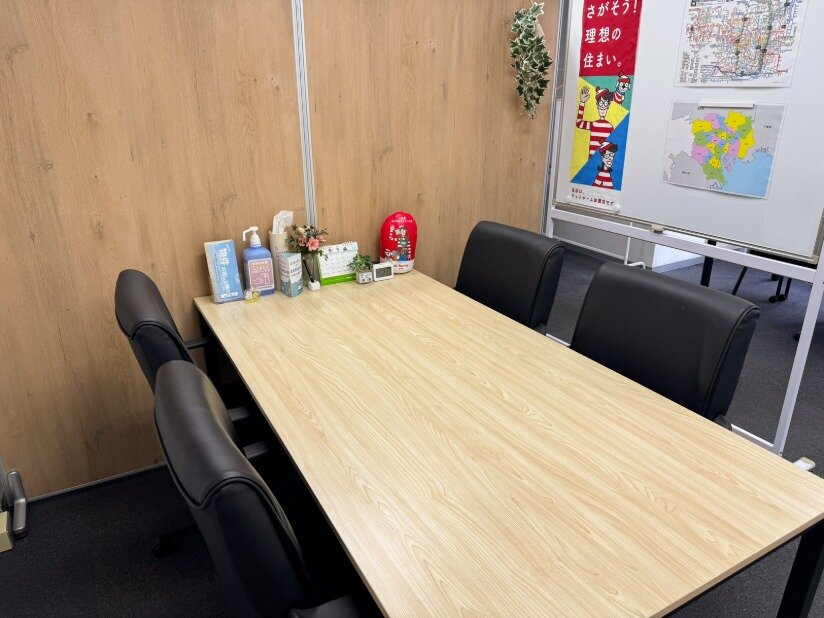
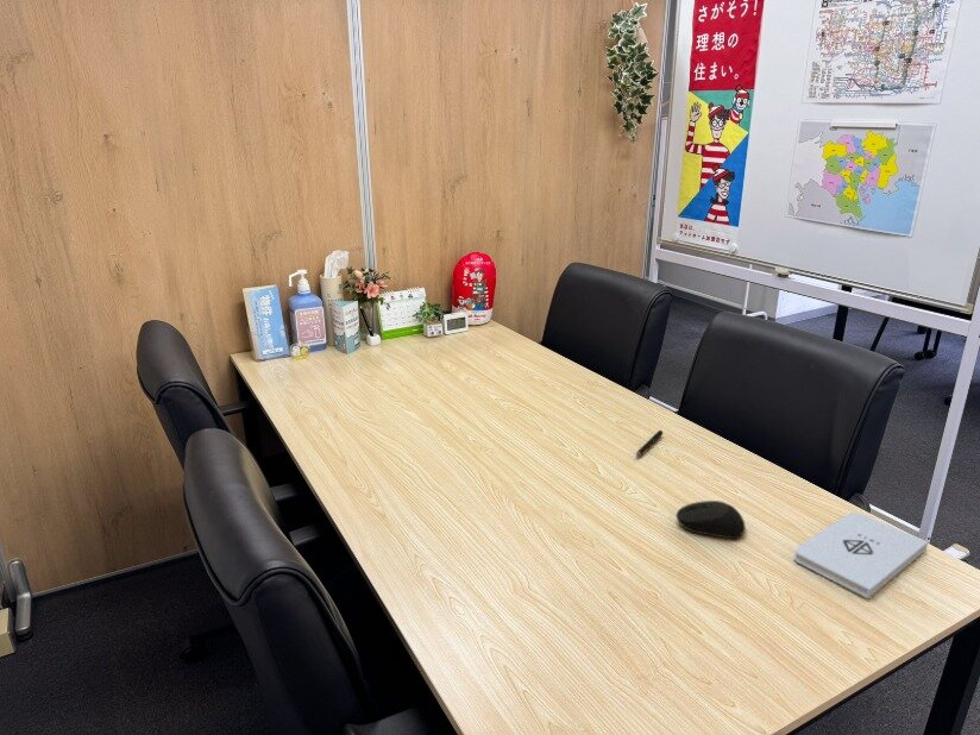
+ computer mouse (710, 516)
+ pen (648, 444)
+ notepad (860, 549)
